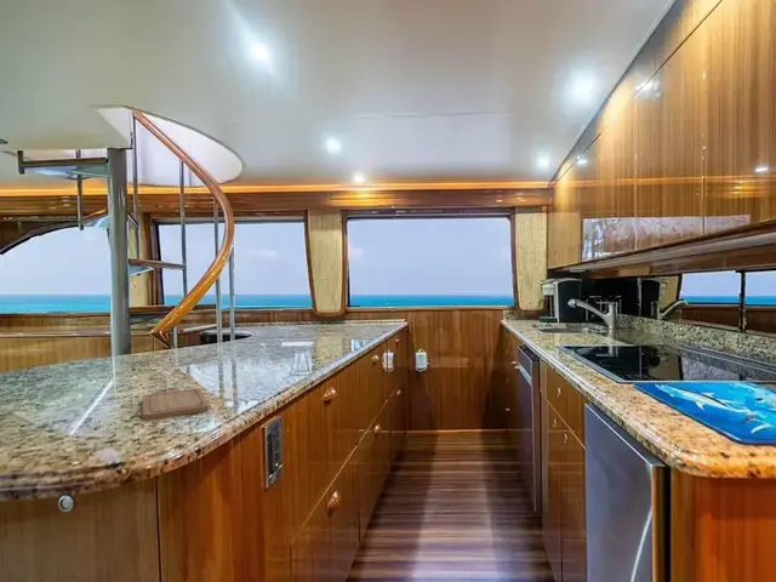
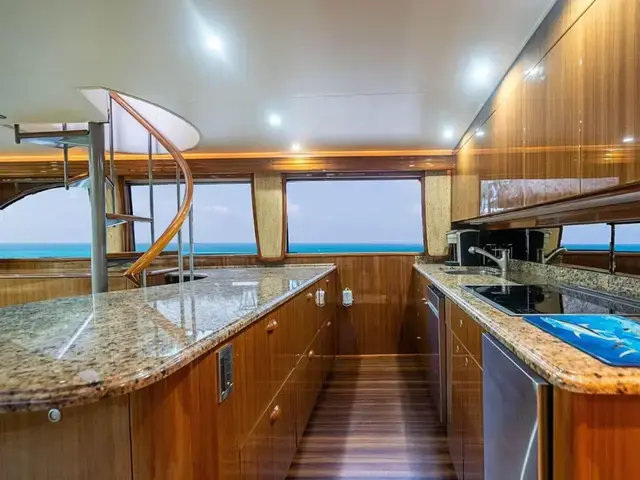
- chopping board (173, 399)
